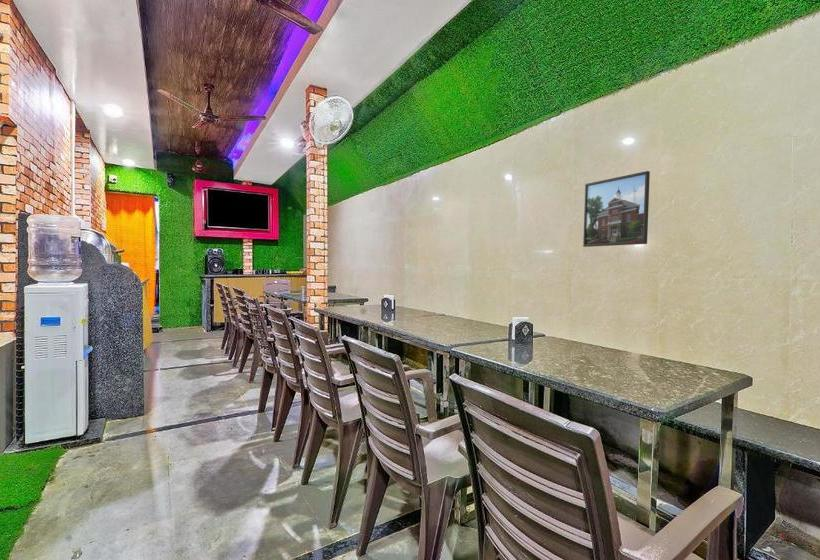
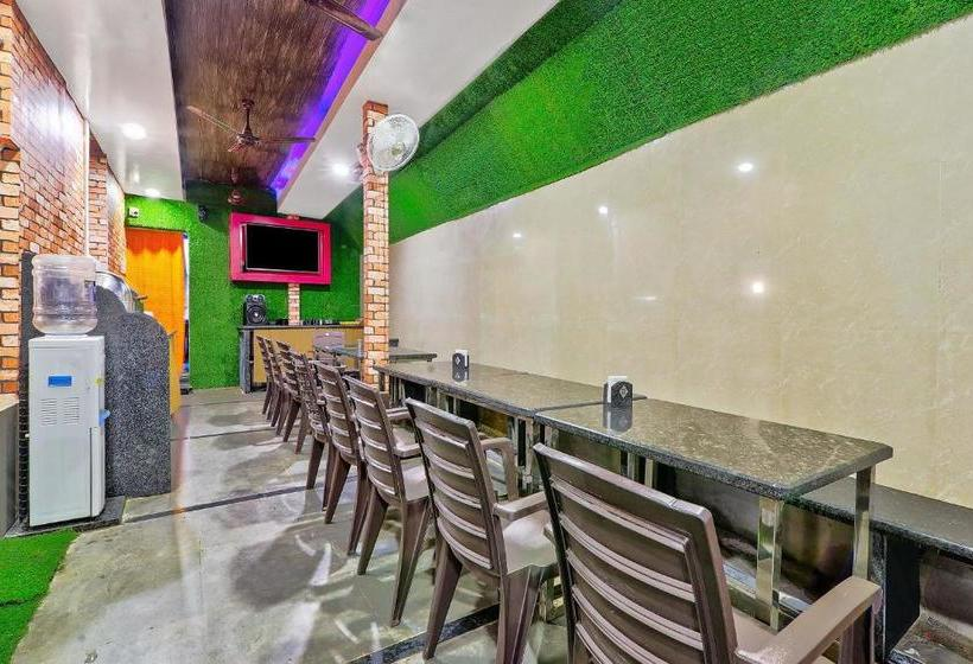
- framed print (614, 211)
